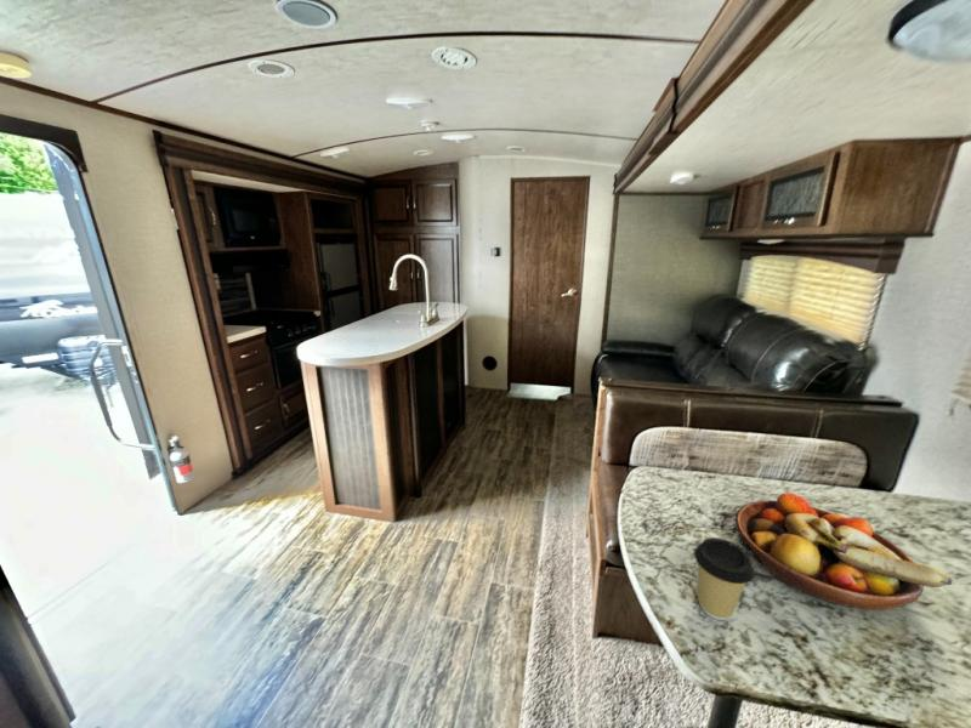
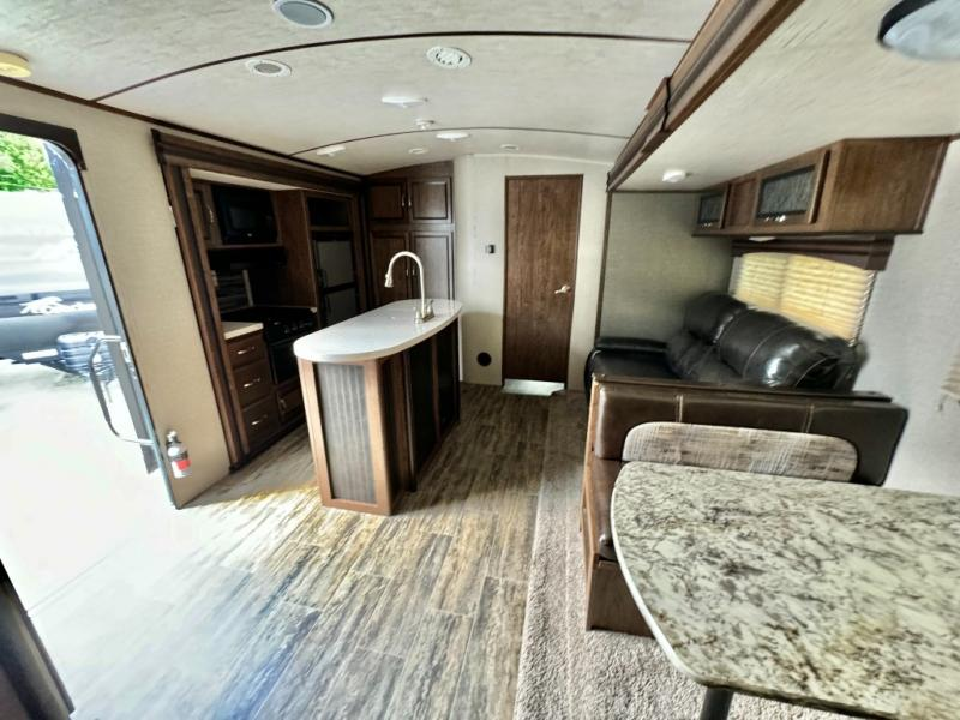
- fruit bowl (823, 536)
- coffee cup (719, 580)
